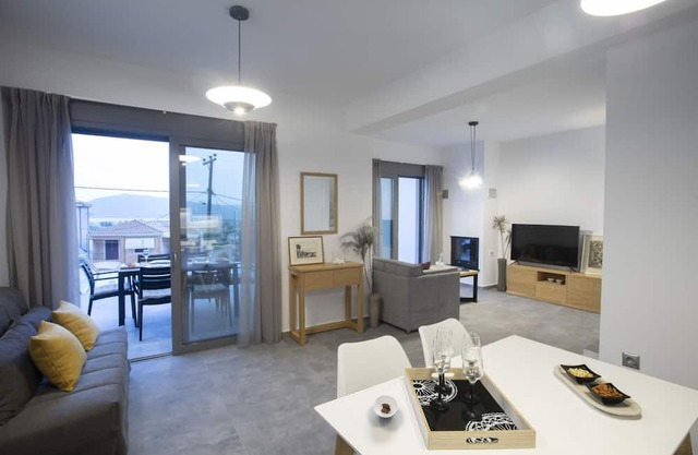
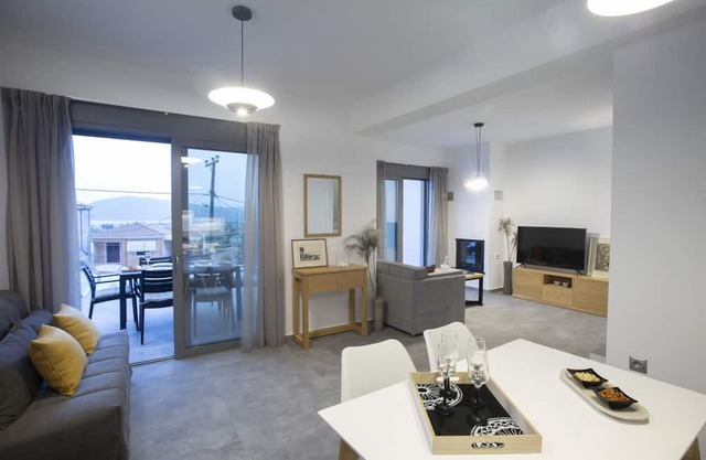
- saucer (385, 408)
